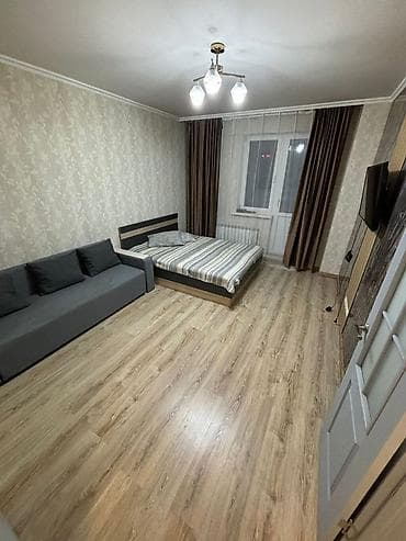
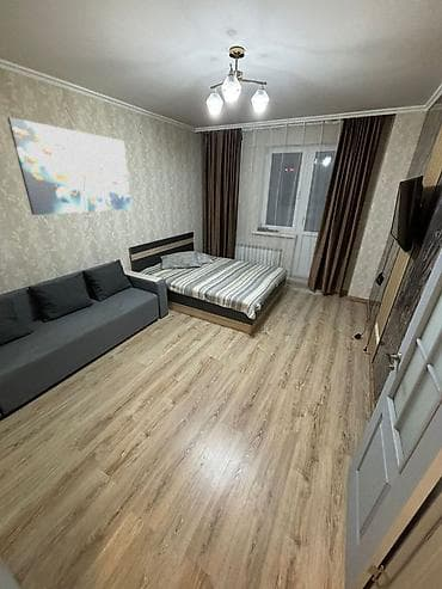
+ wall art (82, 173)
